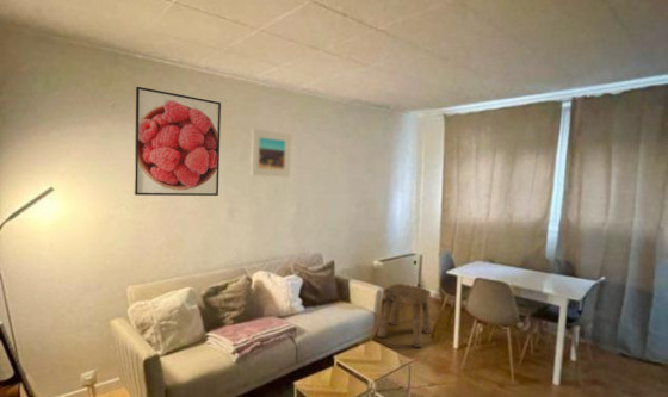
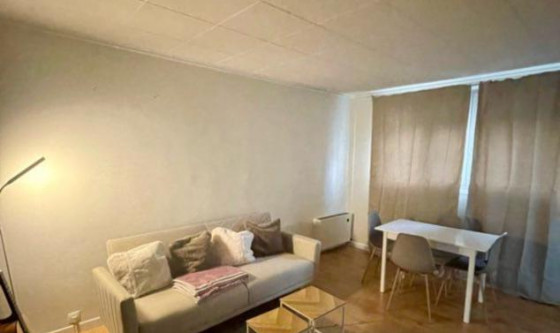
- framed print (271, 154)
- stool (413, 312)
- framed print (180, 145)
